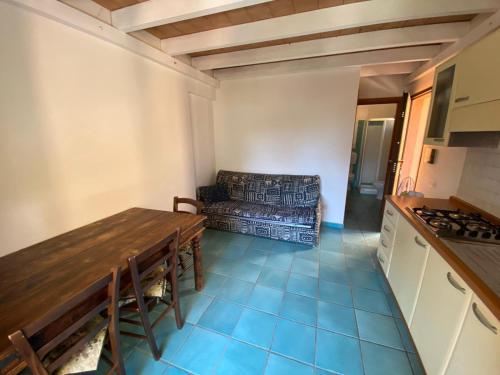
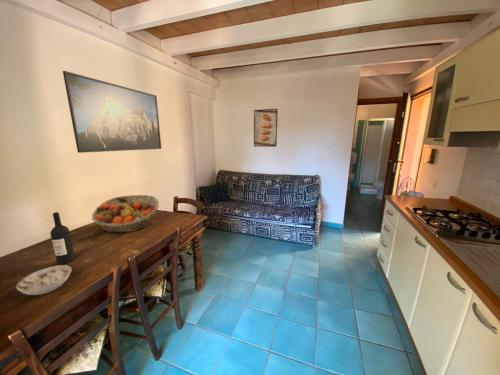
+ bowl (46, 280)
+ wine bottle (61, 237)
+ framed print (265, 128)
+ fruit basket (127, 212)
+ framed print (123, 119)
